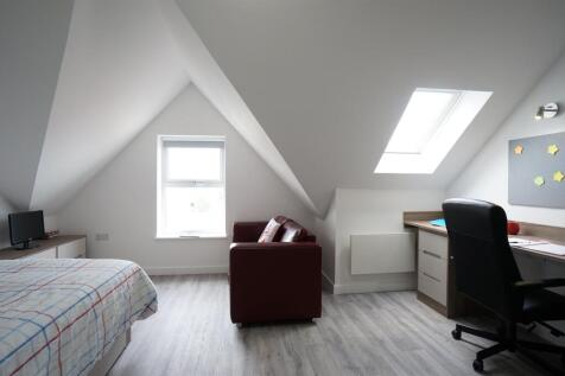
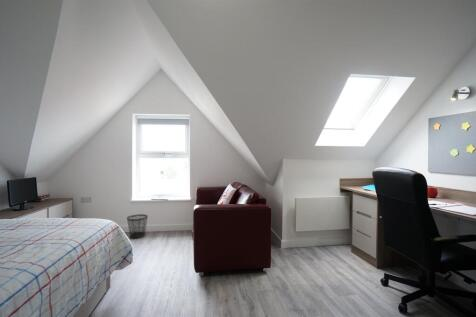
+ wastebasket (137, 226)
